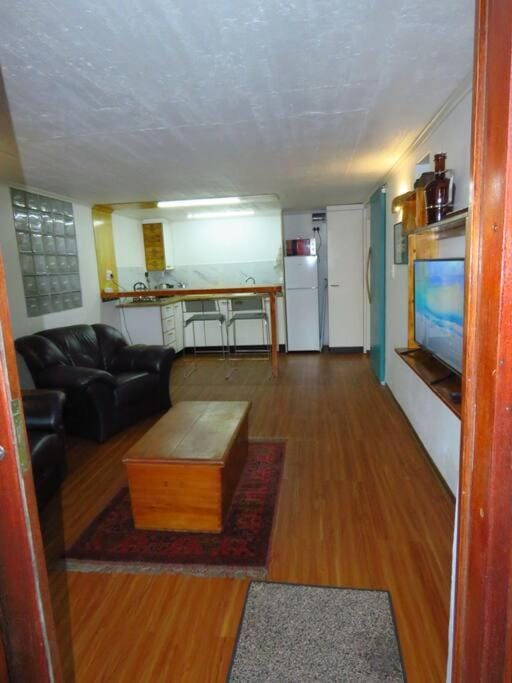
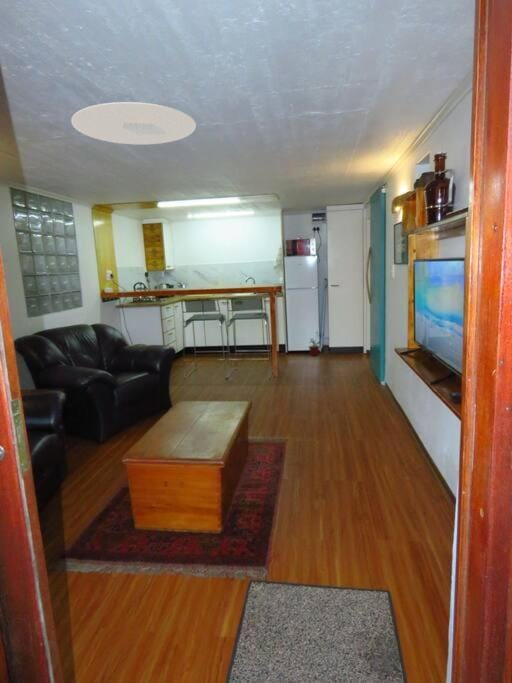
+ potted plant (318, 343)
+ ceiling light (135, 120)
